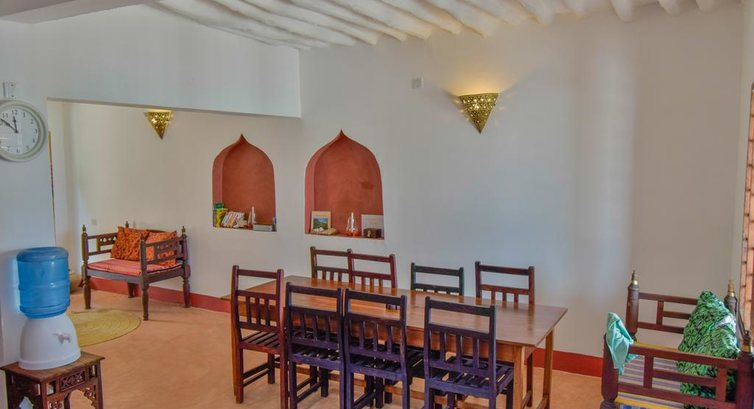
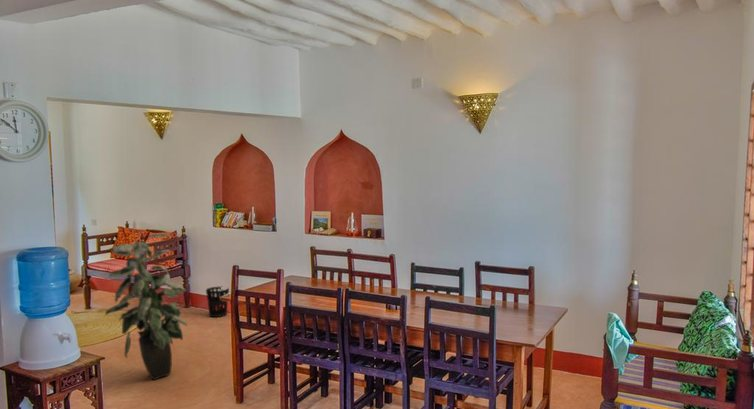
+ wastebasket (217, 301)
+ indoor plant (151, 307)
